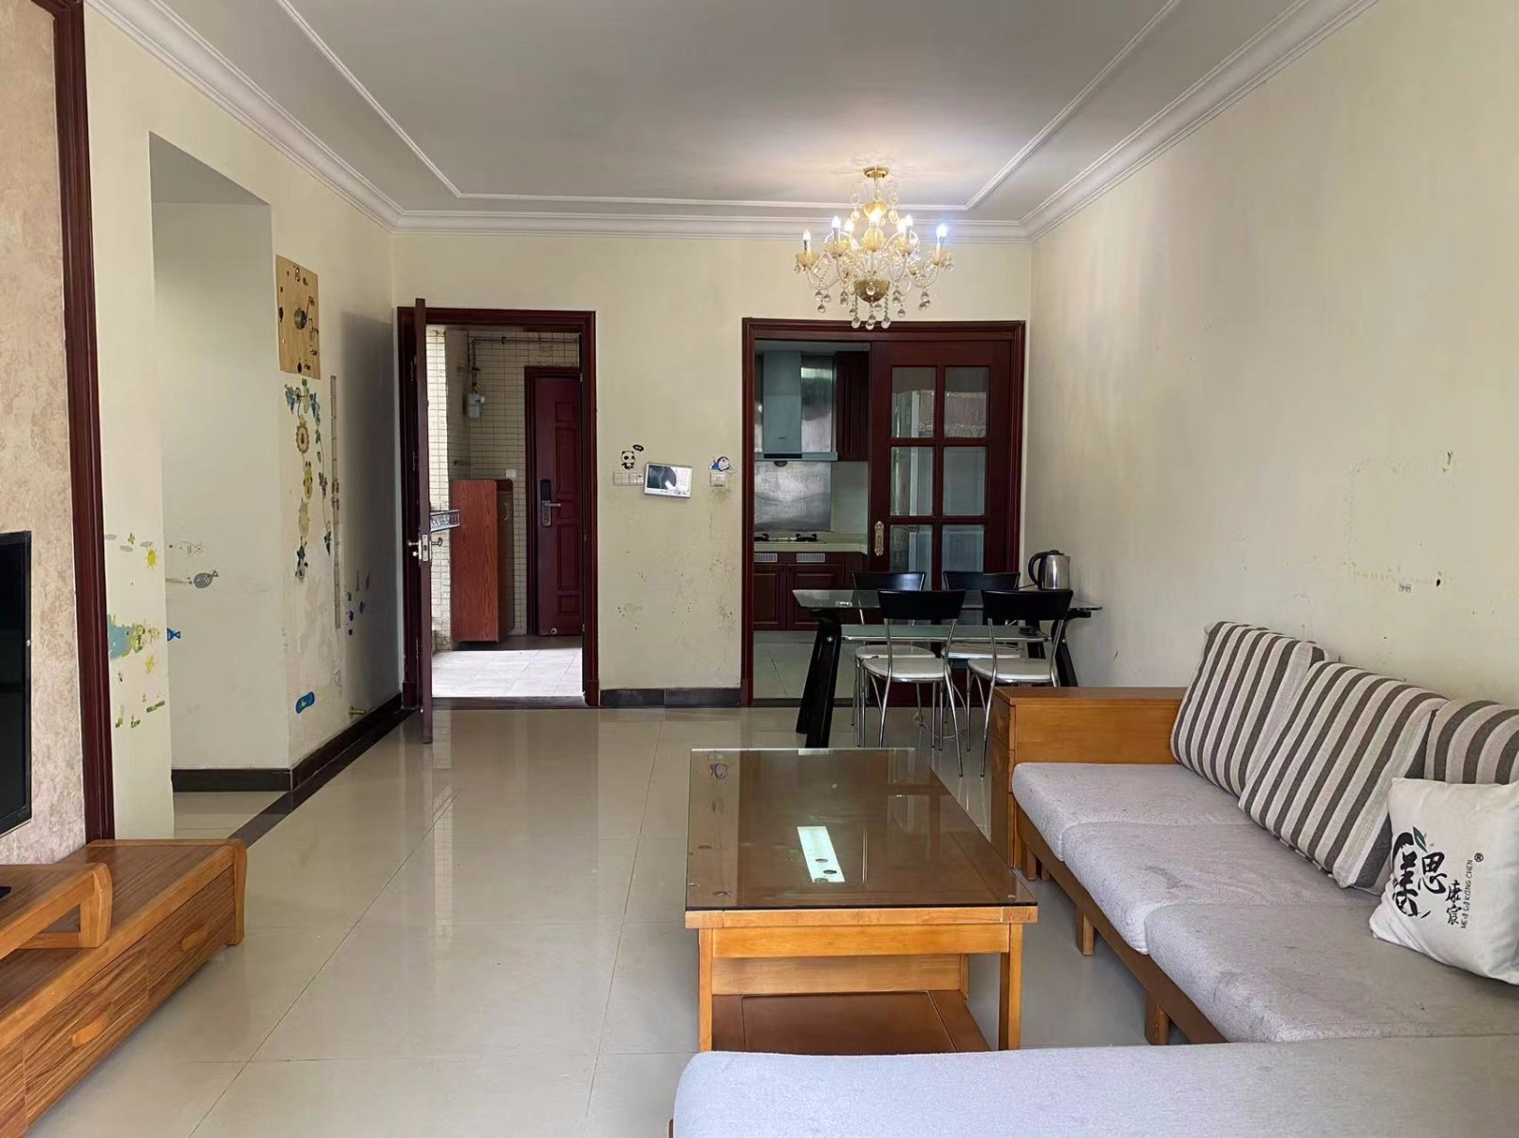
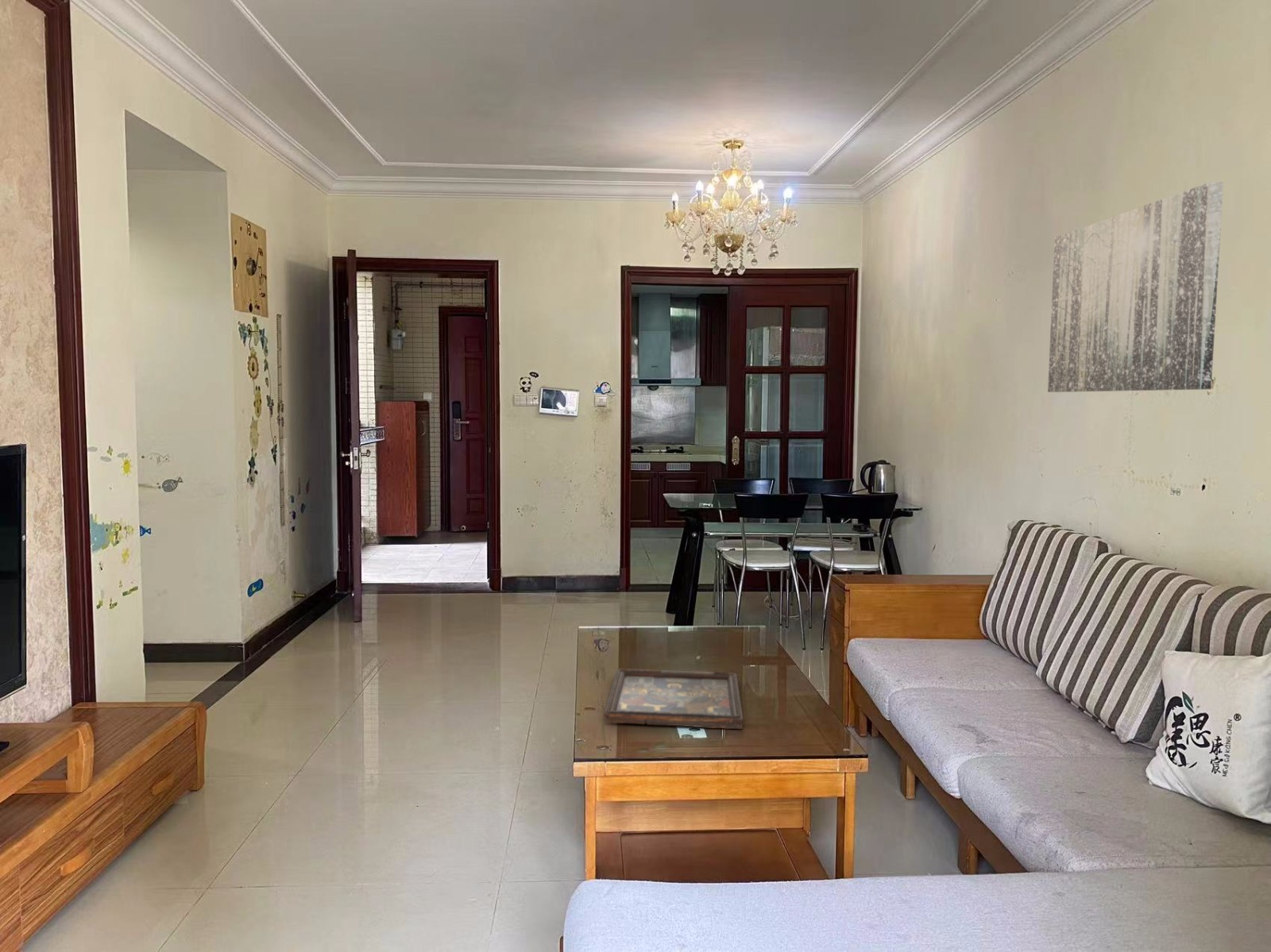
+ decorative tray (674, 696)
+ wall art (1122, 303)
